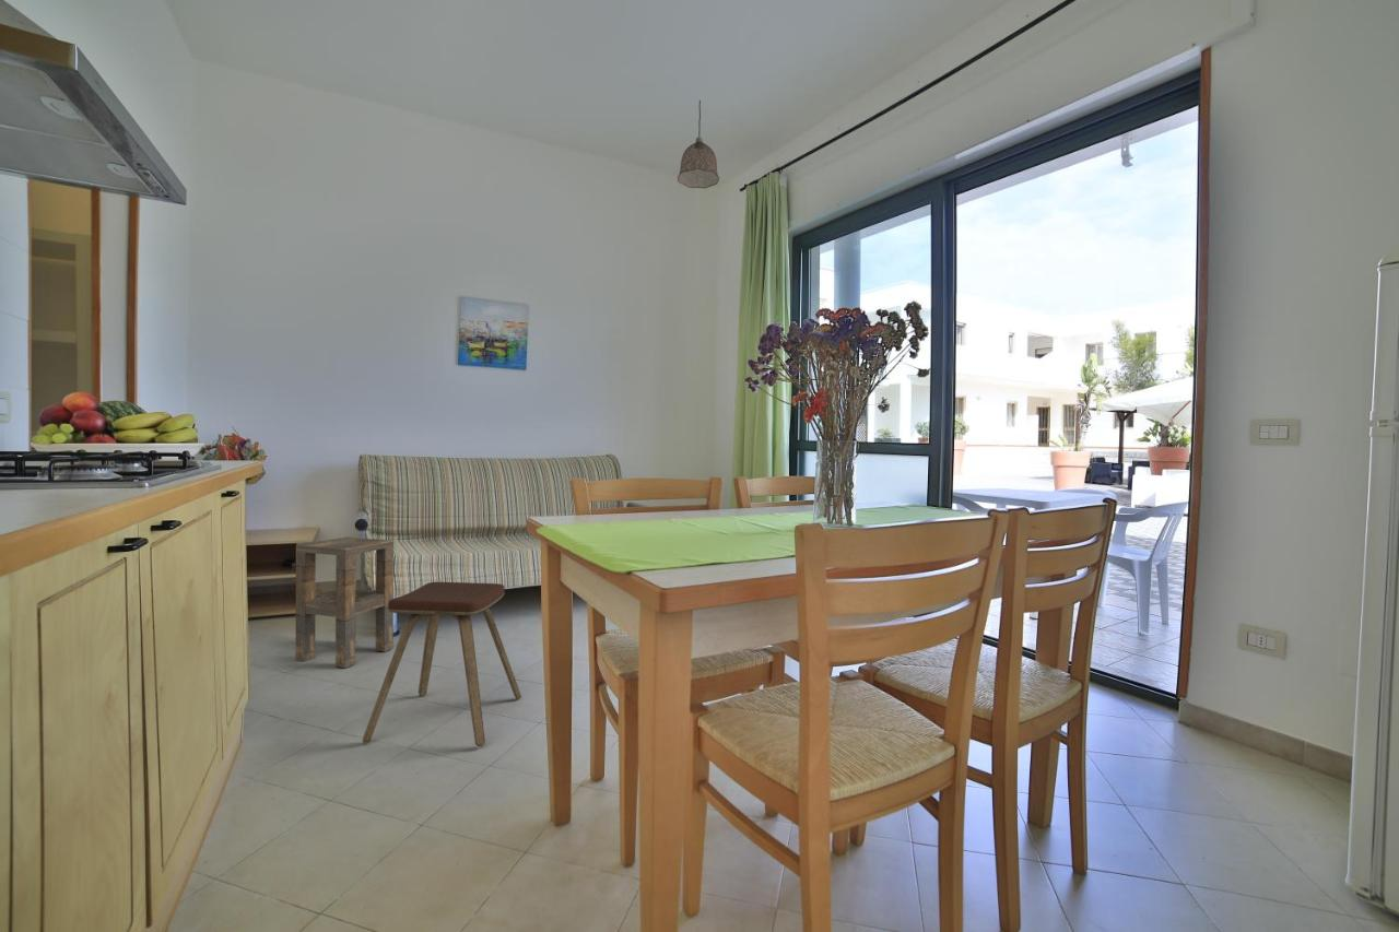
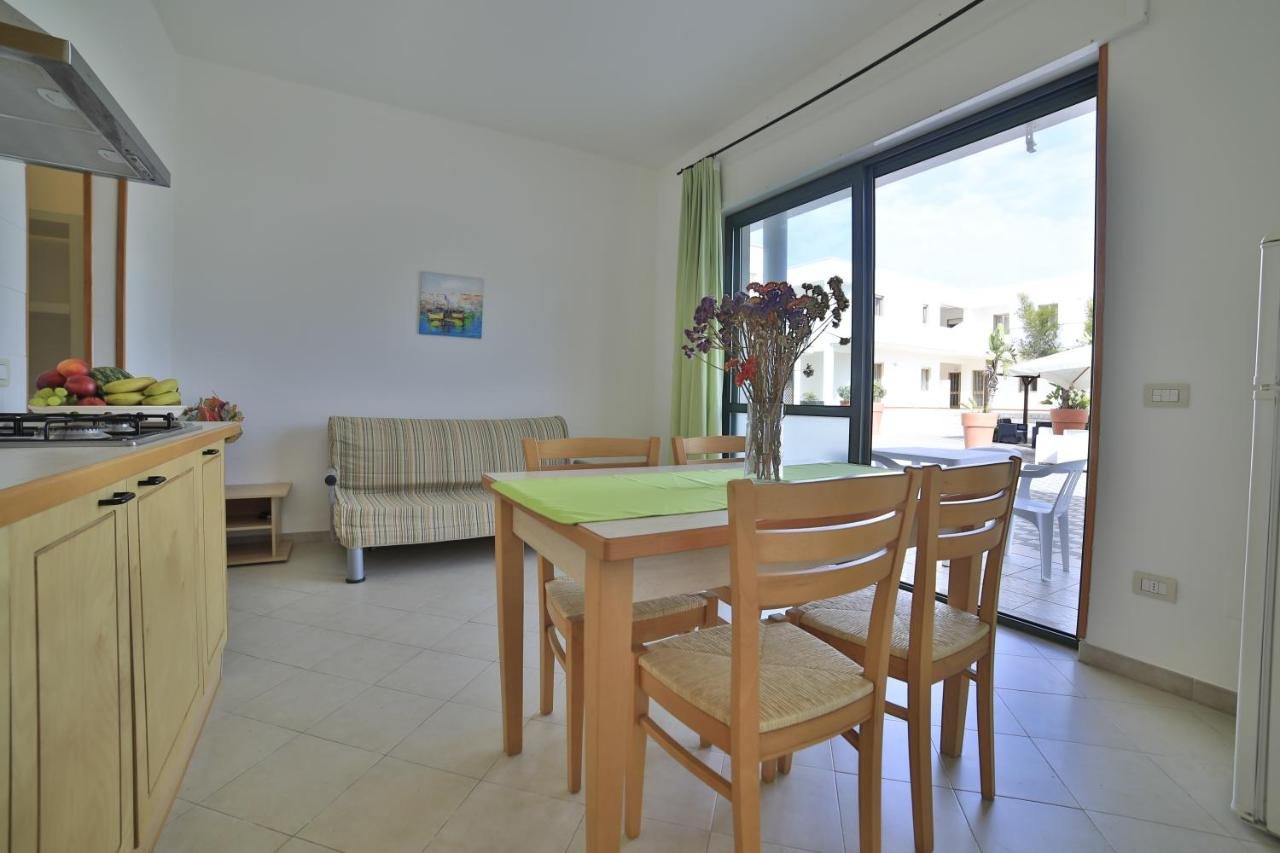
- music stool (462, 652)
- side table (345, 598)
- pendant lamp (698, 140)
